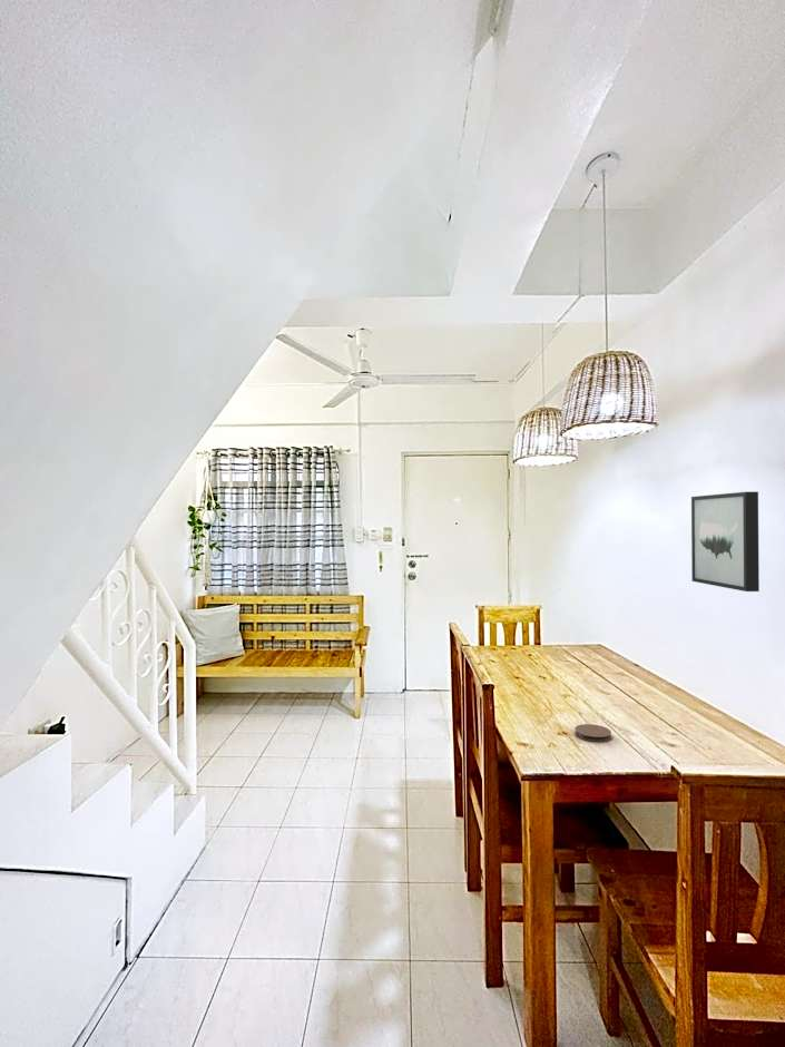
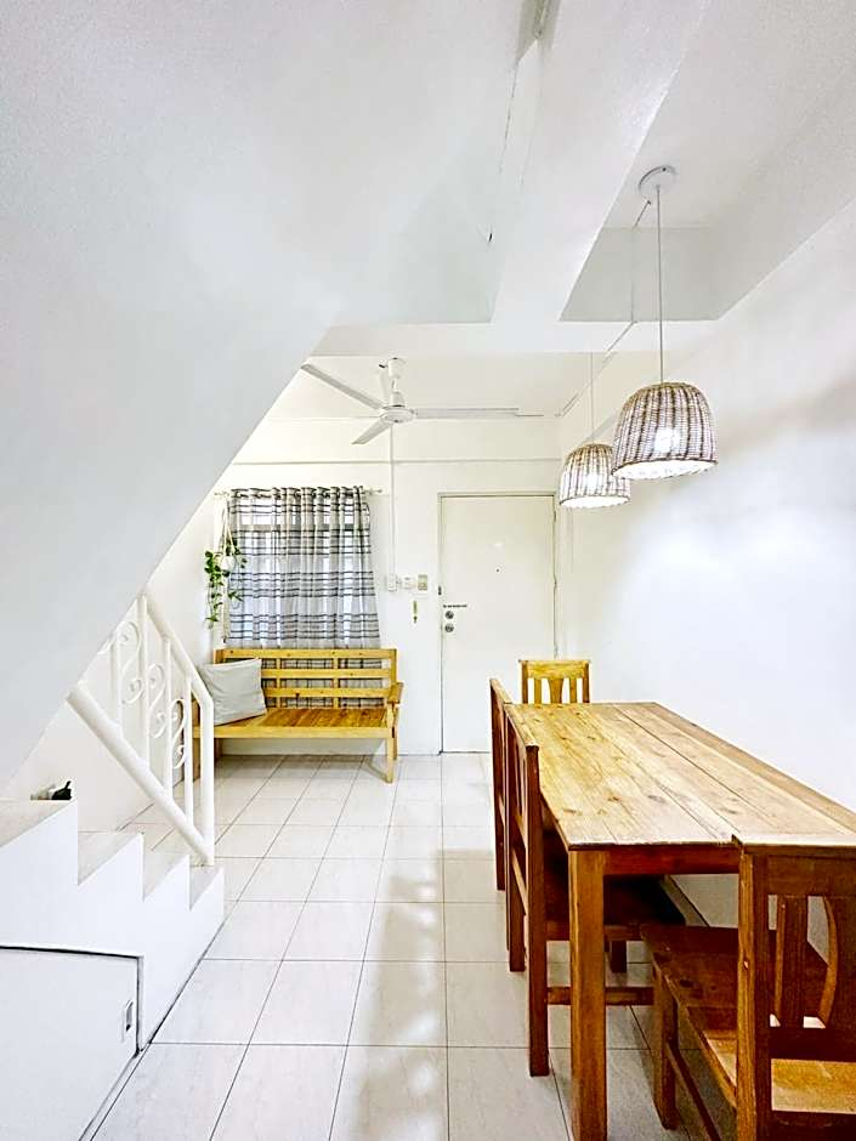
- wall art (722, 539)
- coaster (592, 732)
